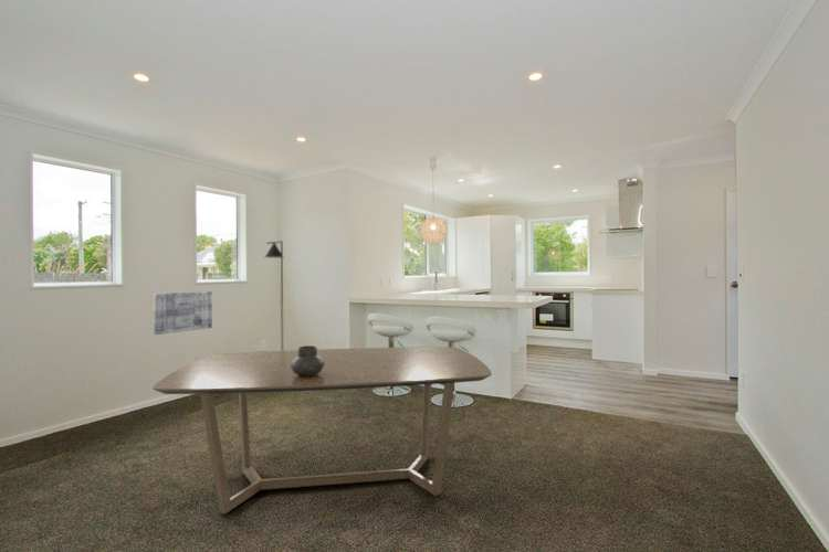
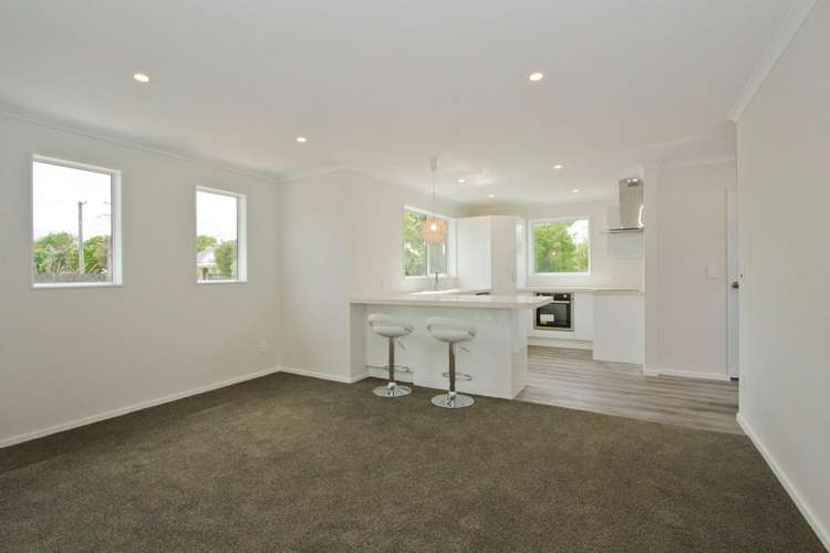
- floor lamp (282, 309)
- wall art (185, 311)
- dining table (336, 389)
- vase (307, 360)
